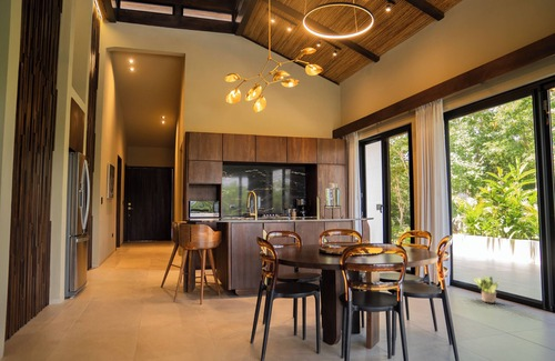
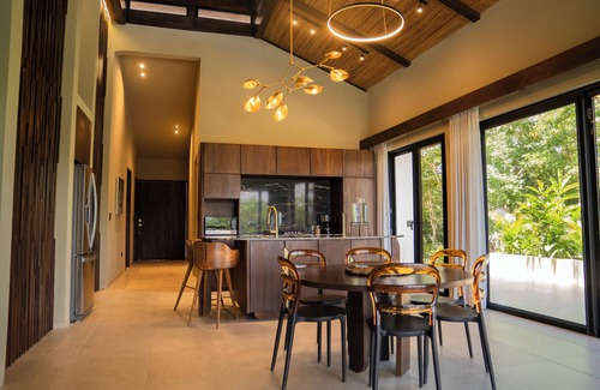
- potted plant (486, 287)
